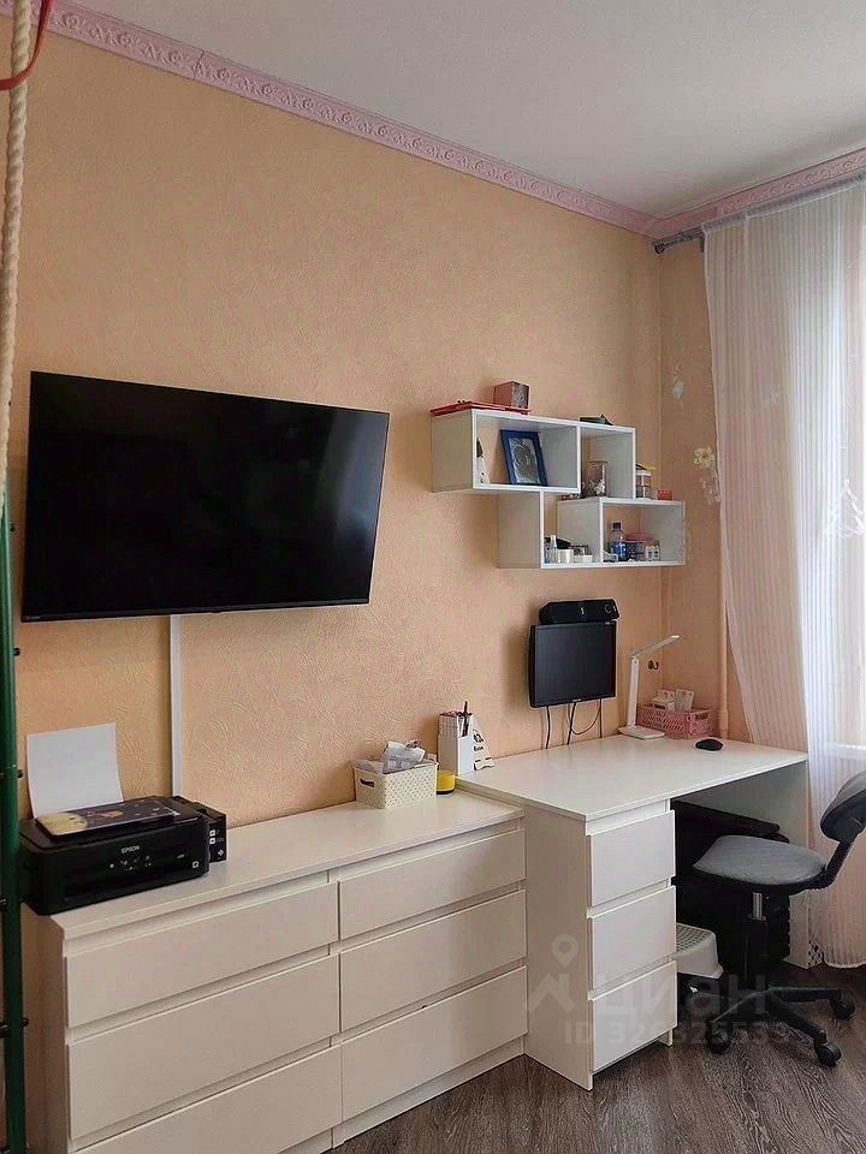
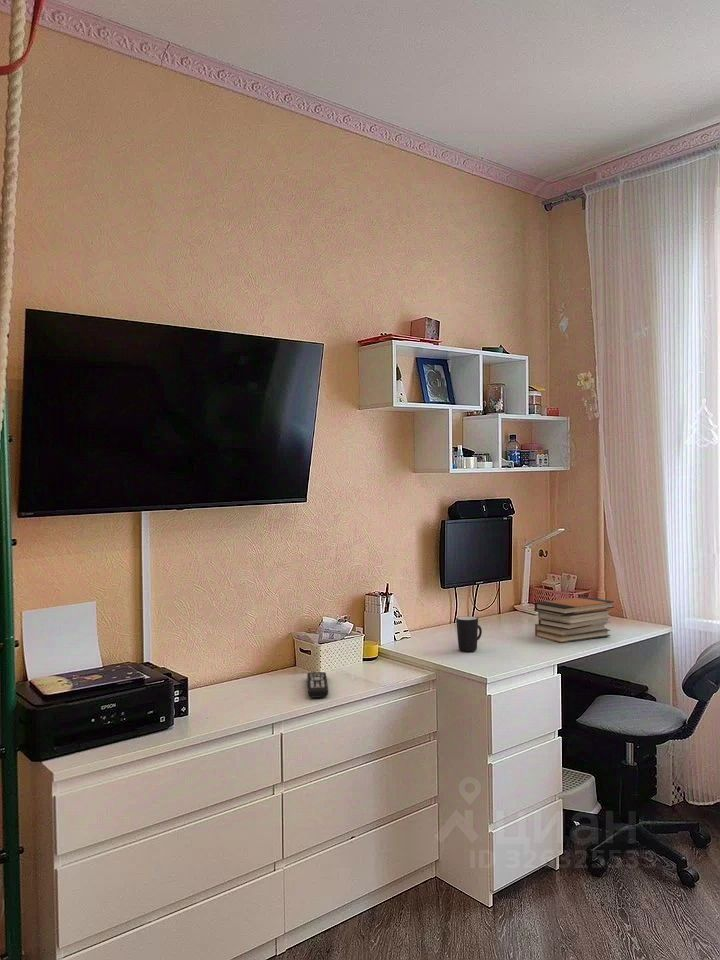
+ book stack (574, 618)
+ remote control (317, 684)
+ mug (470, 633)
